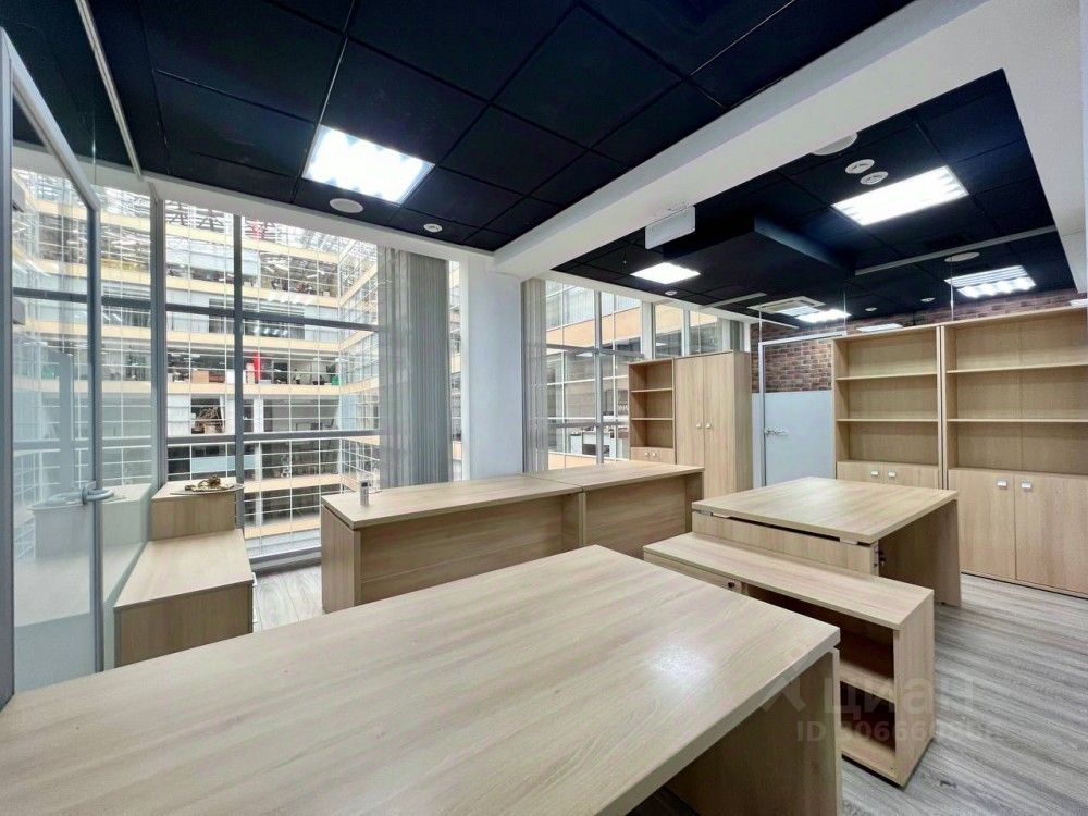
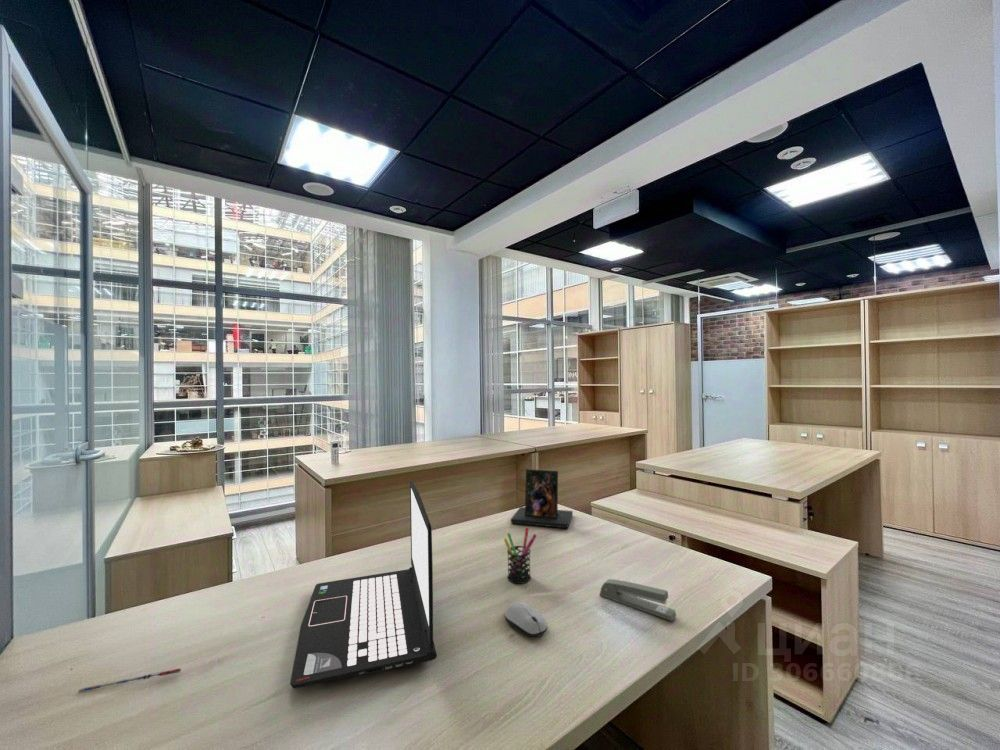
+ computer mouse (525, 615)
+ pen holder (518, 552)
+ pen (131, 679)
+ laptop (369, 575)
+ stapler (636, 594)
+ photo frame (542, 494)
